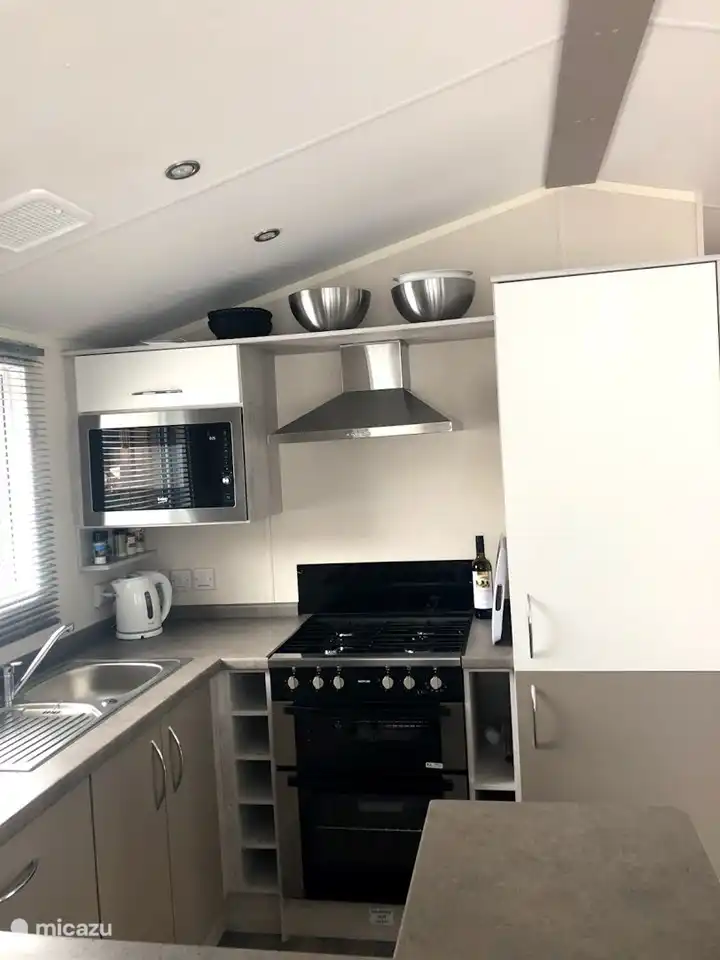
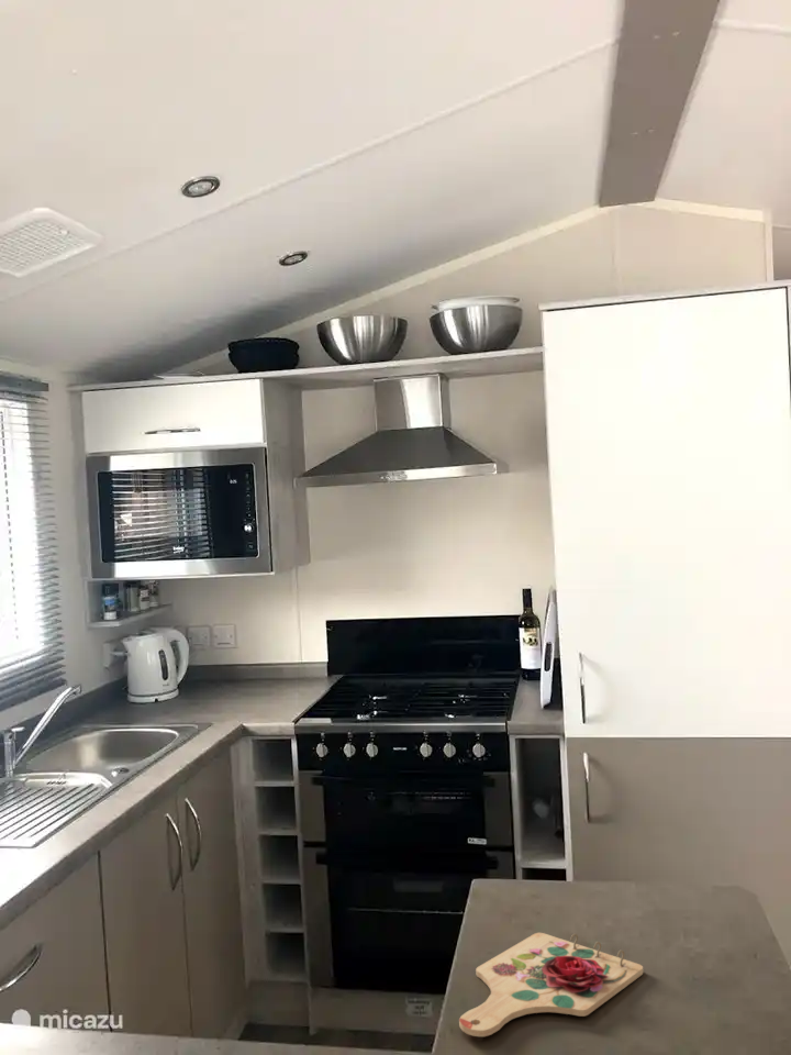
+ cutting board (532, 979)
